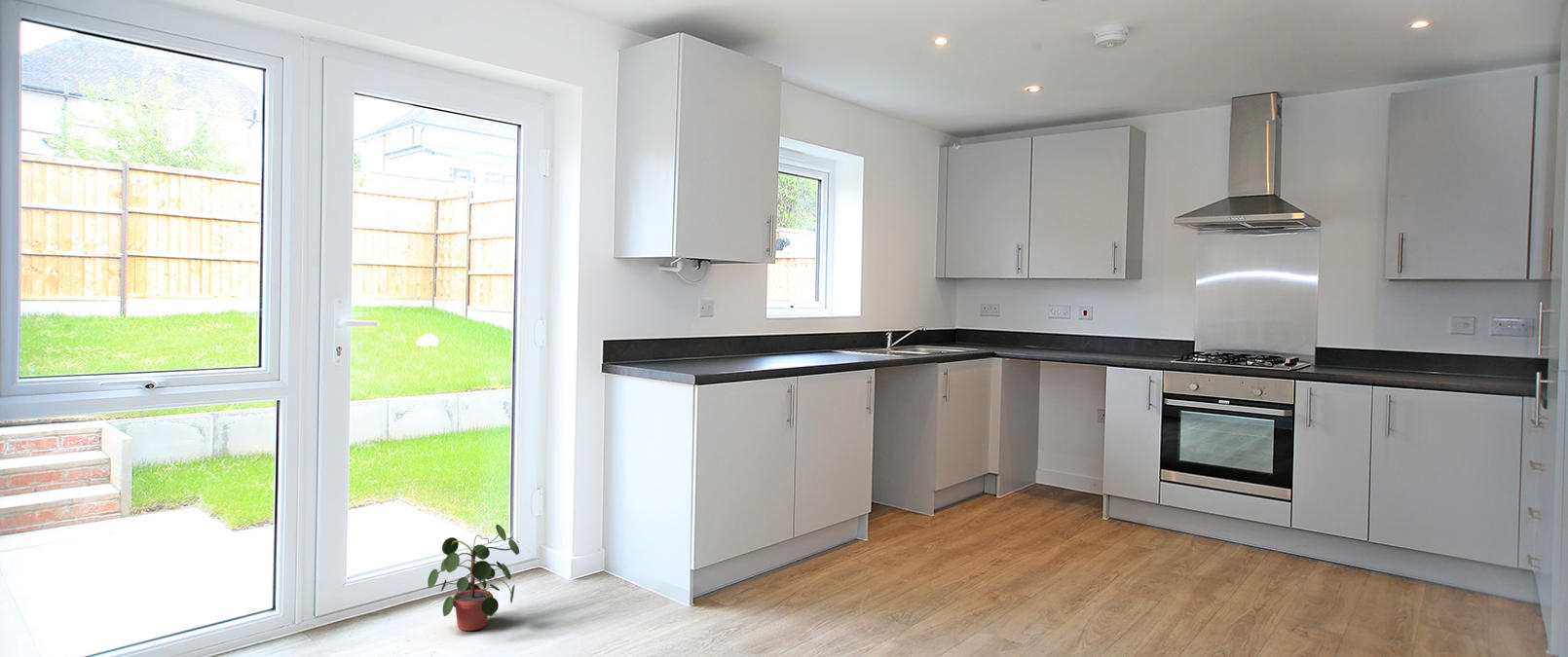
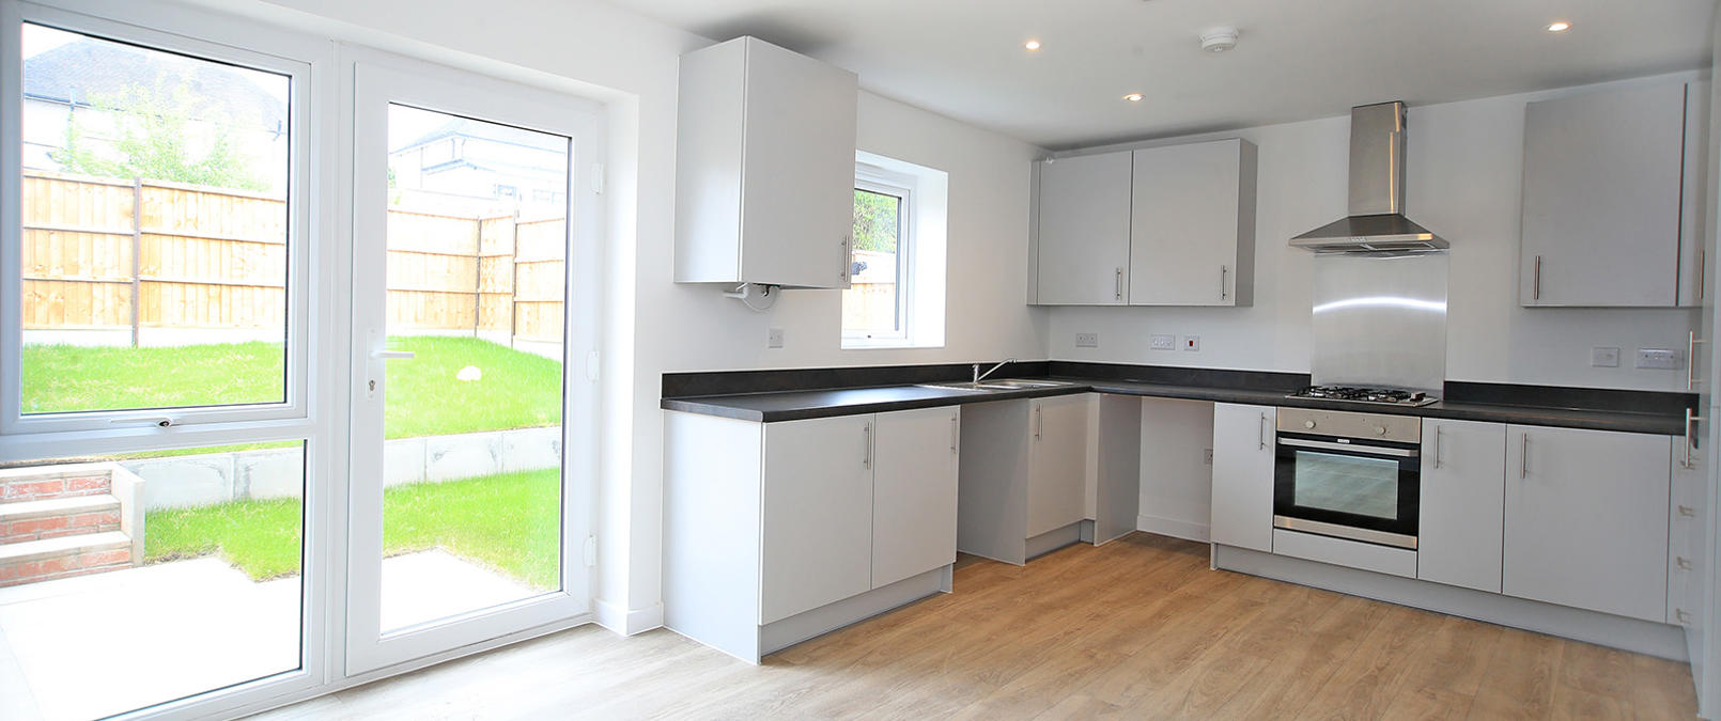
- potted plant (479, 573)
